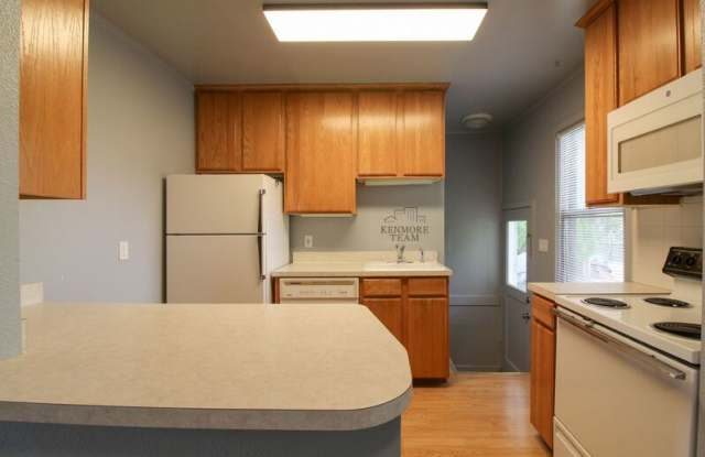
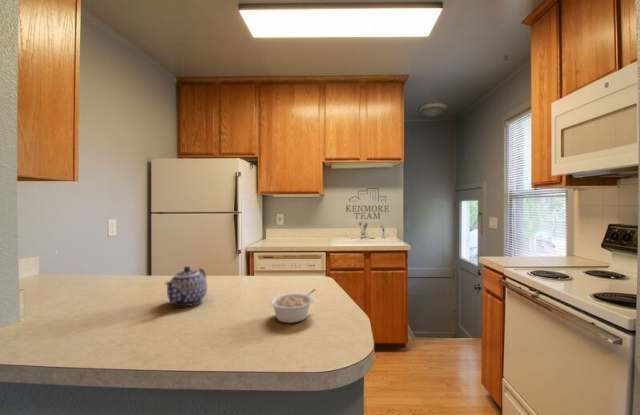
+ legume (292, 305)
+ teapot (187, 284)
